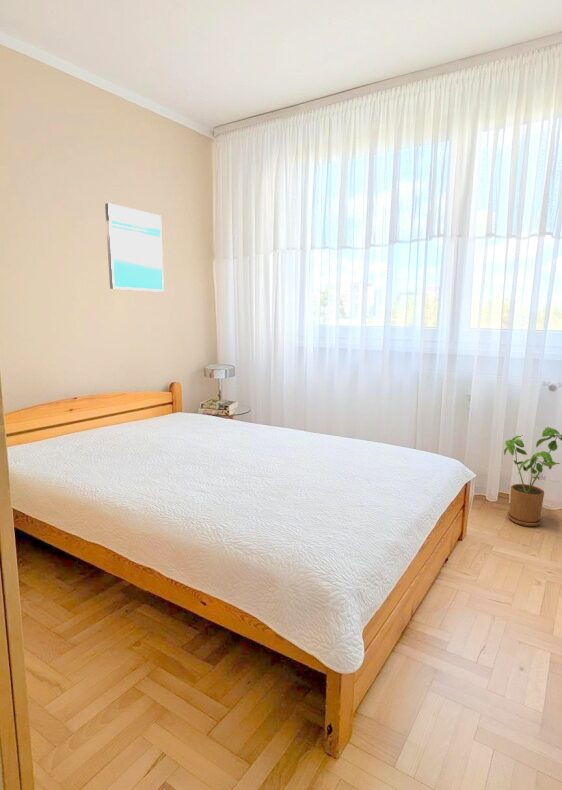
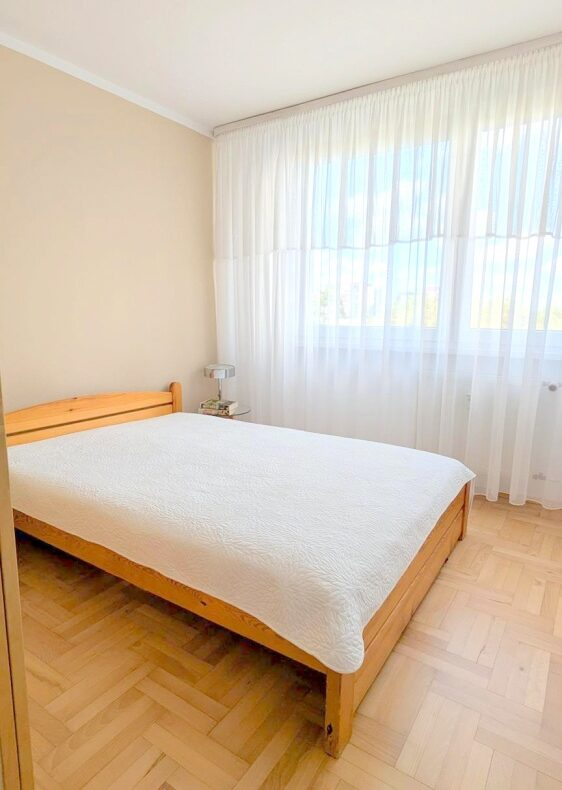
- wall art (136, 250)
- house plant (531, 475)
